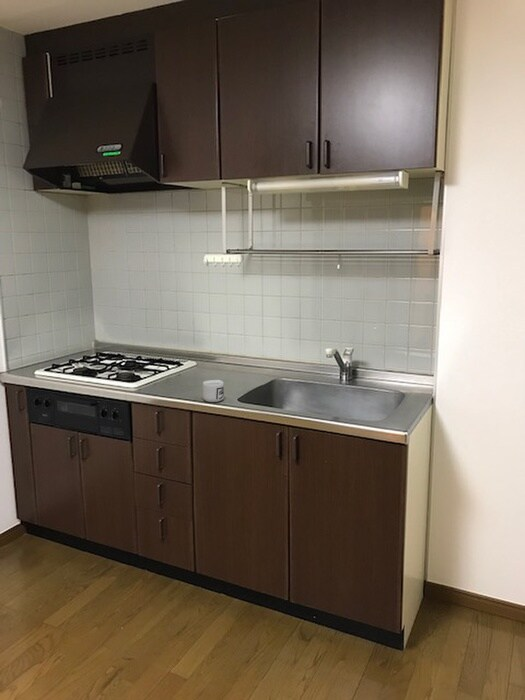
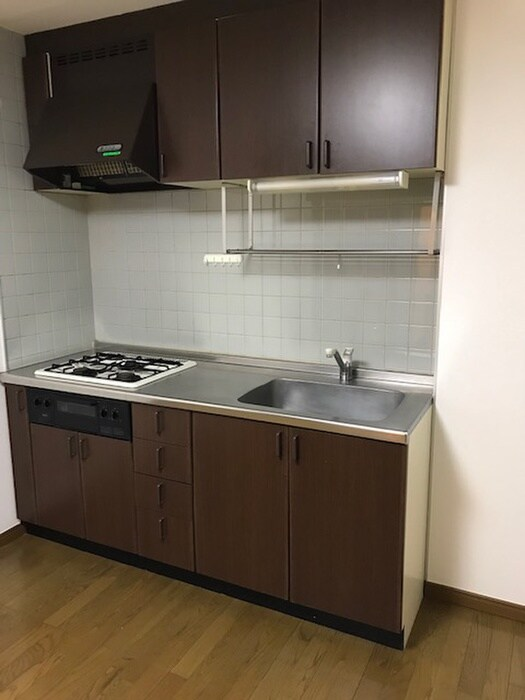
- mug (215, 390)
